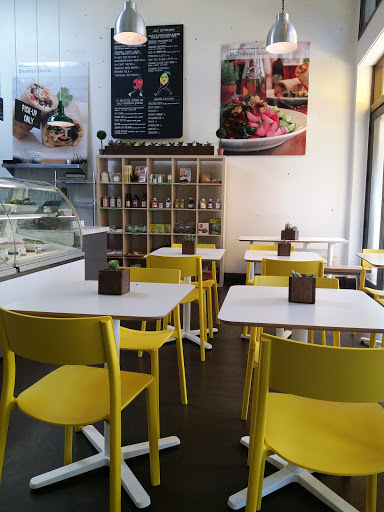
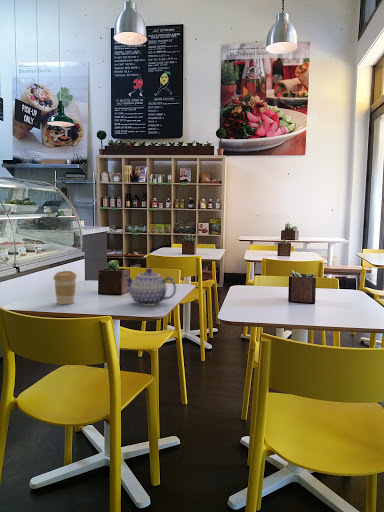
+ coffee cup (65, 287)
+ teapot (148, 285)
